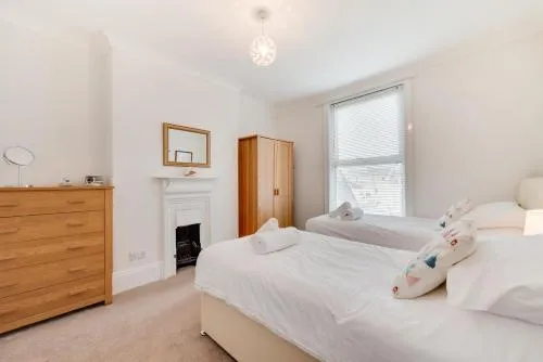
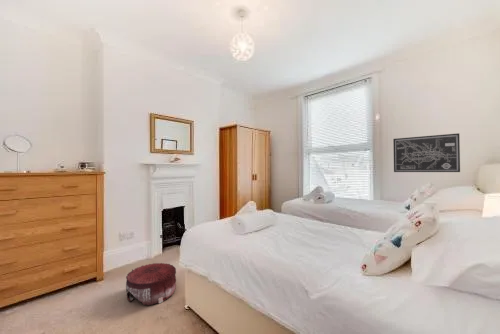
+ pouf (151, 281)
+ wall art (424, 154)
